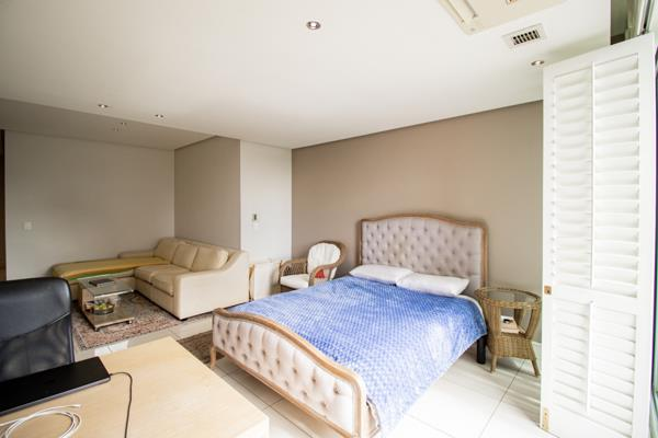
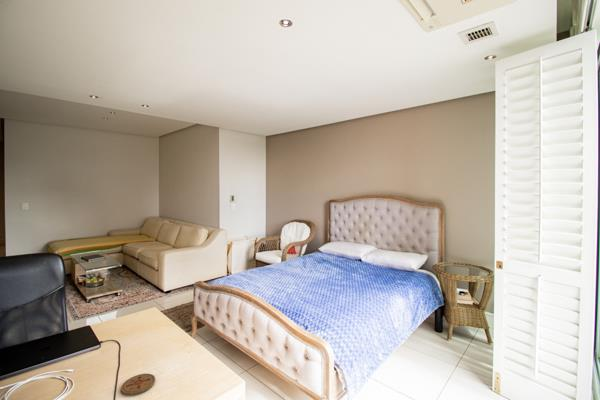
+ coaster (138, 383)
